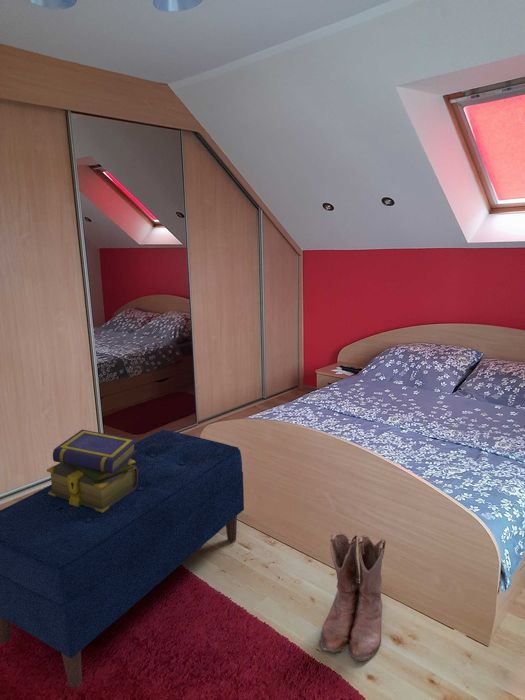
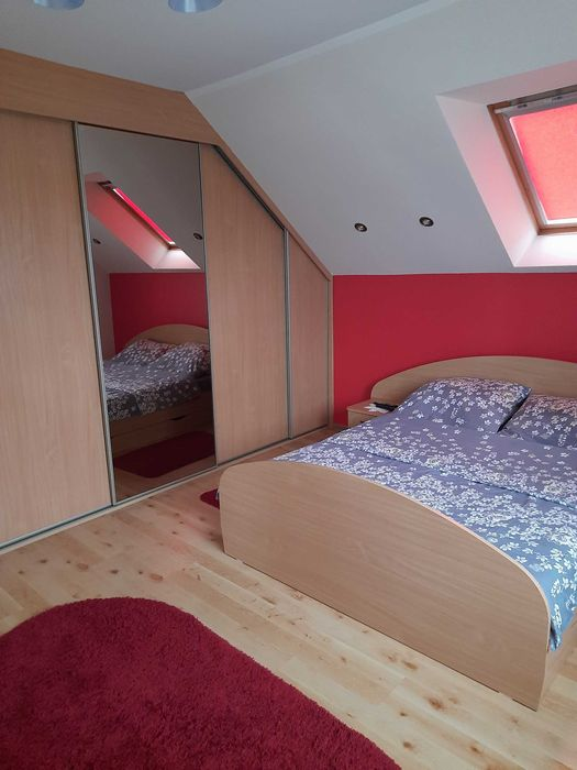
- stack of books (96, 466)
- boots (354, 589)
- bench (129, 533)
